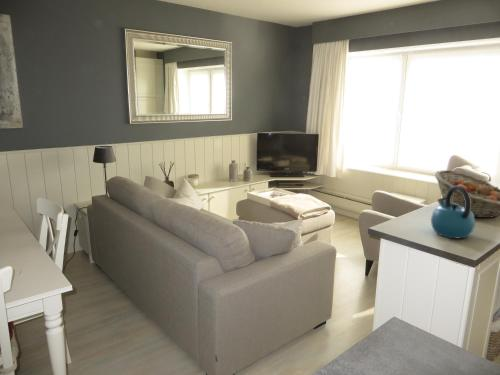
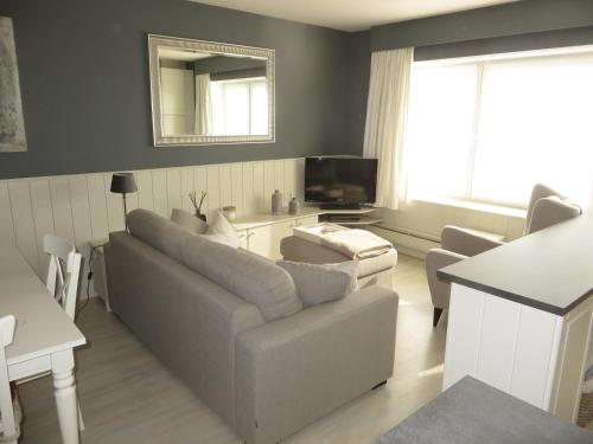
- kettle (452, 209)
- fruit basket (470, 192)
